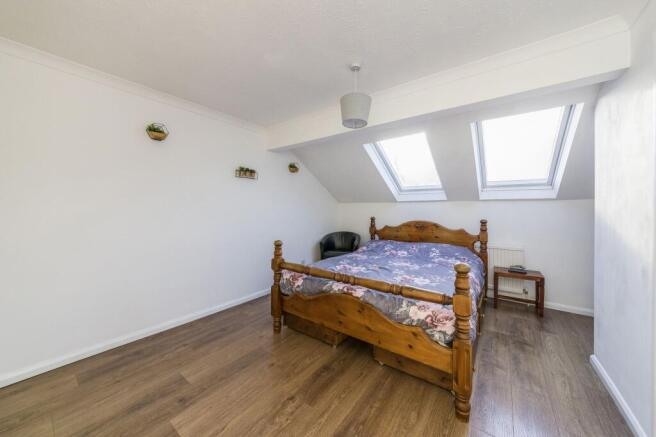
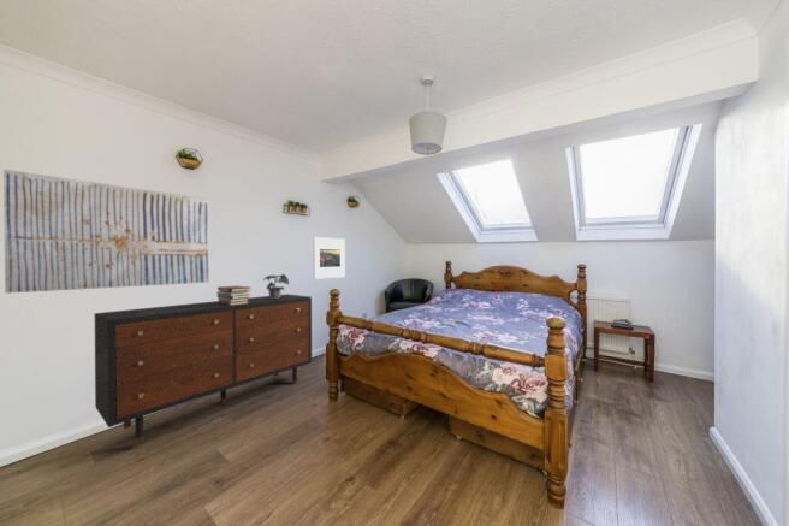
+ potted plant (275, 286)
+ wall art (125, 236)
+ book stack (233, 294)
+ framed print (330, 258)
+ dresser (223, 353)
